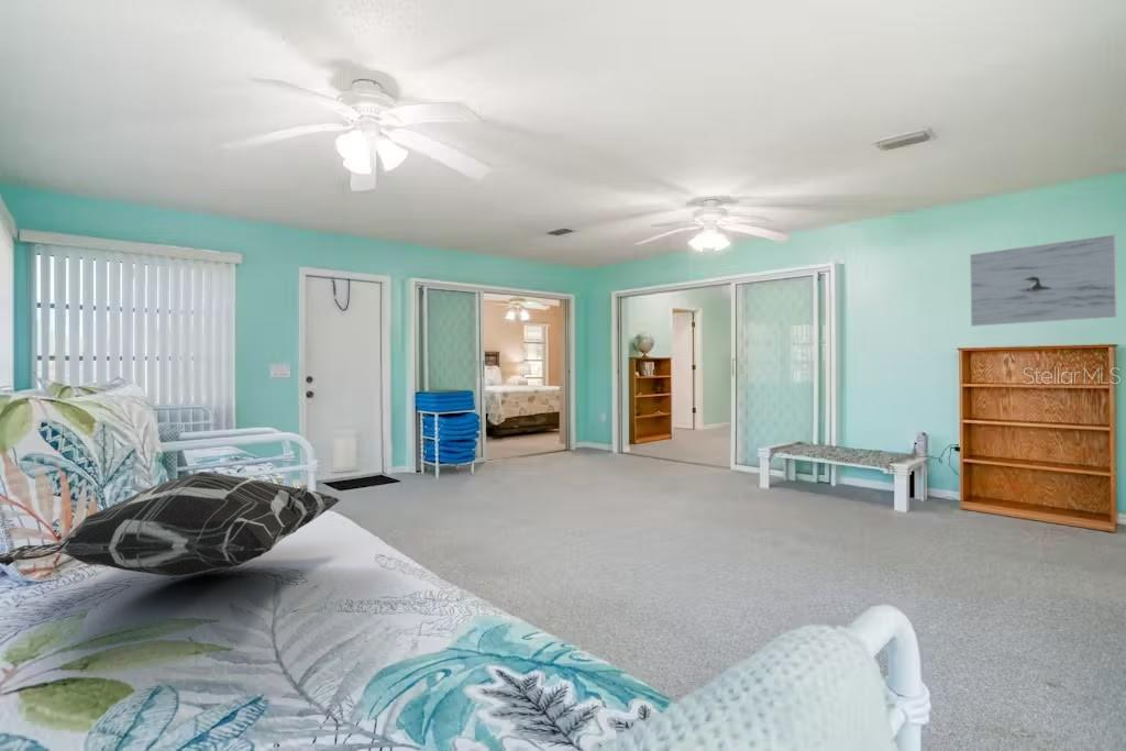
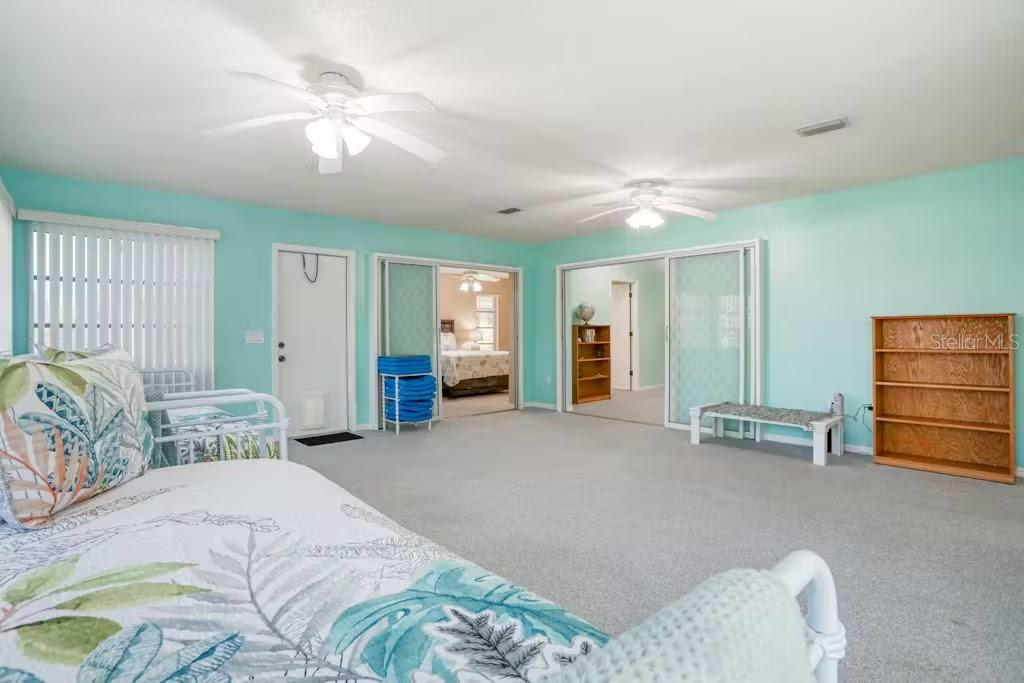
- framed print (1038, 284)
- decorative pillow (197, 523)
